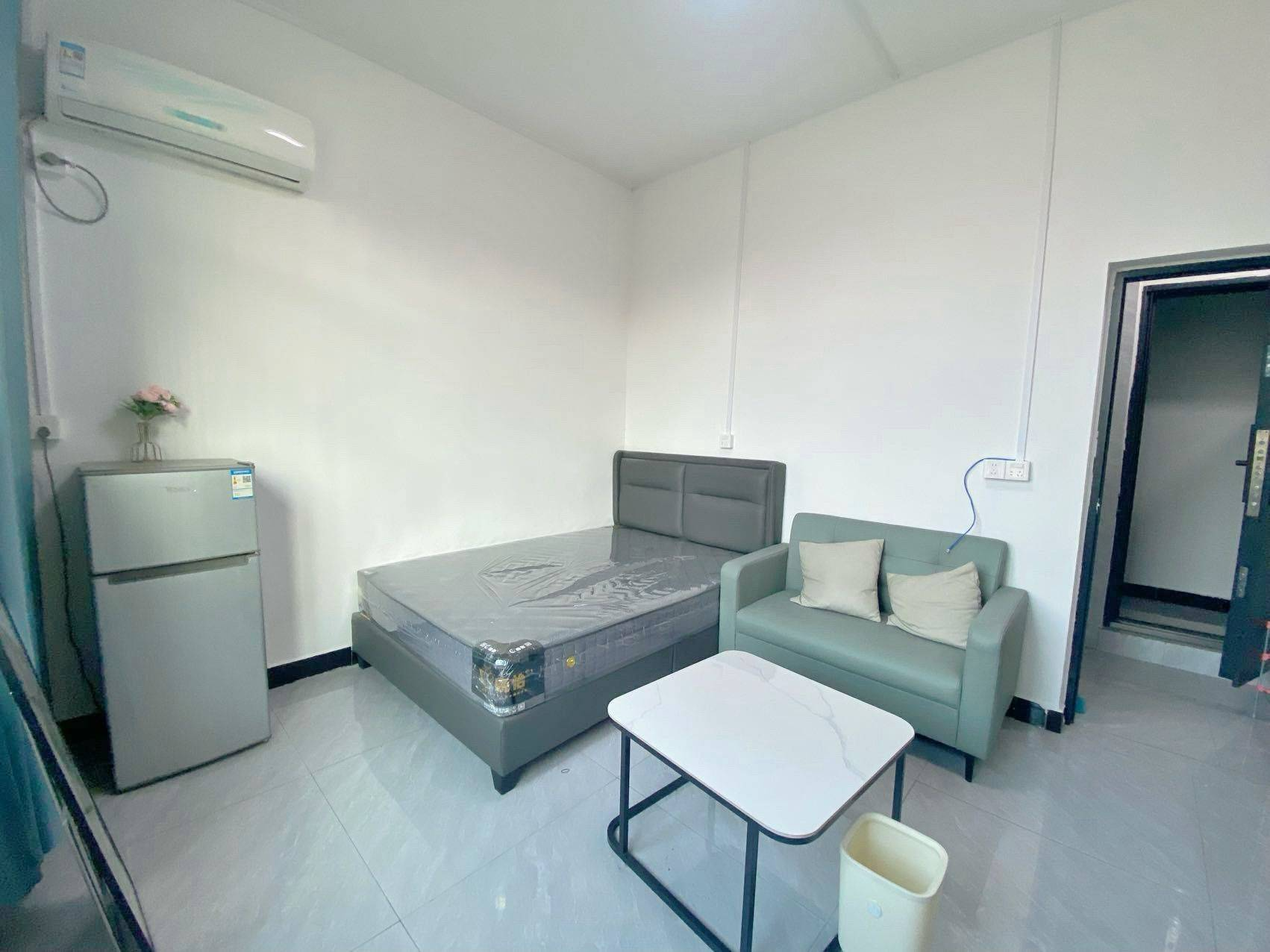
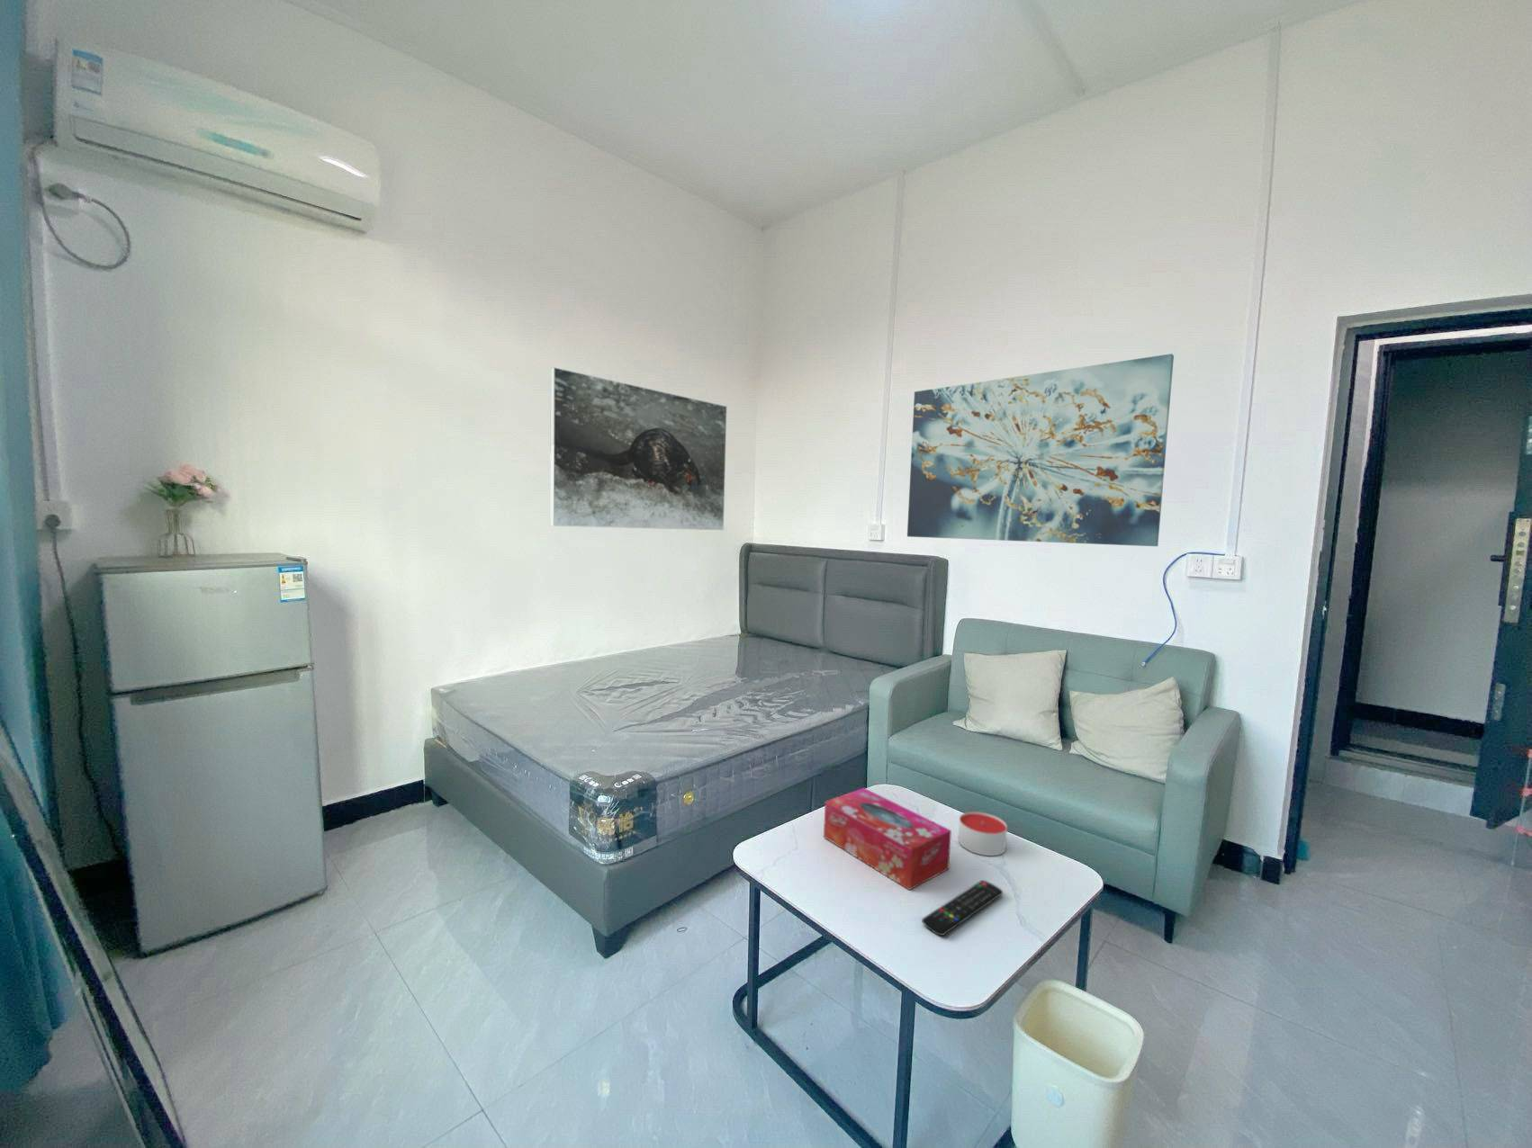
+ tissue box (884, 833)
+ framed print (648, 459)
+ candle (982, 832)
+ remote control (964, 906)
+ wall art (1021, 459)
